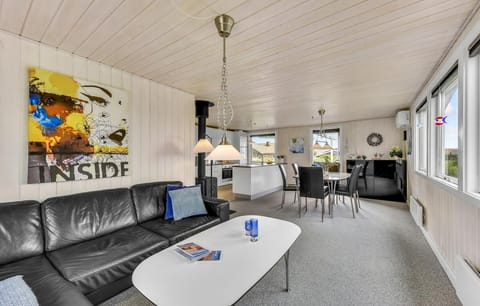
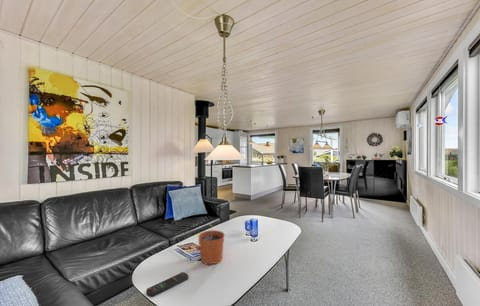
+ plant pot (211, 241)
+ remote control (168, 283)
